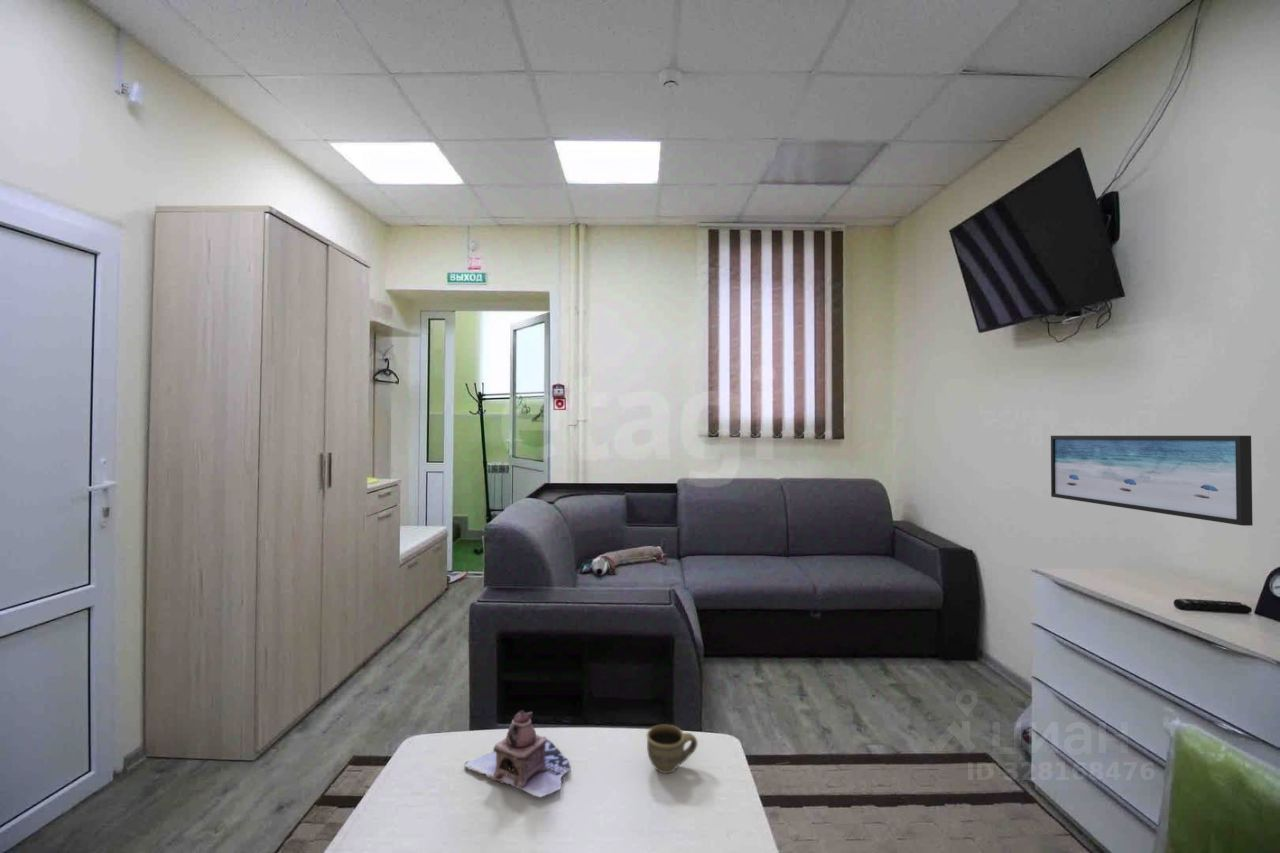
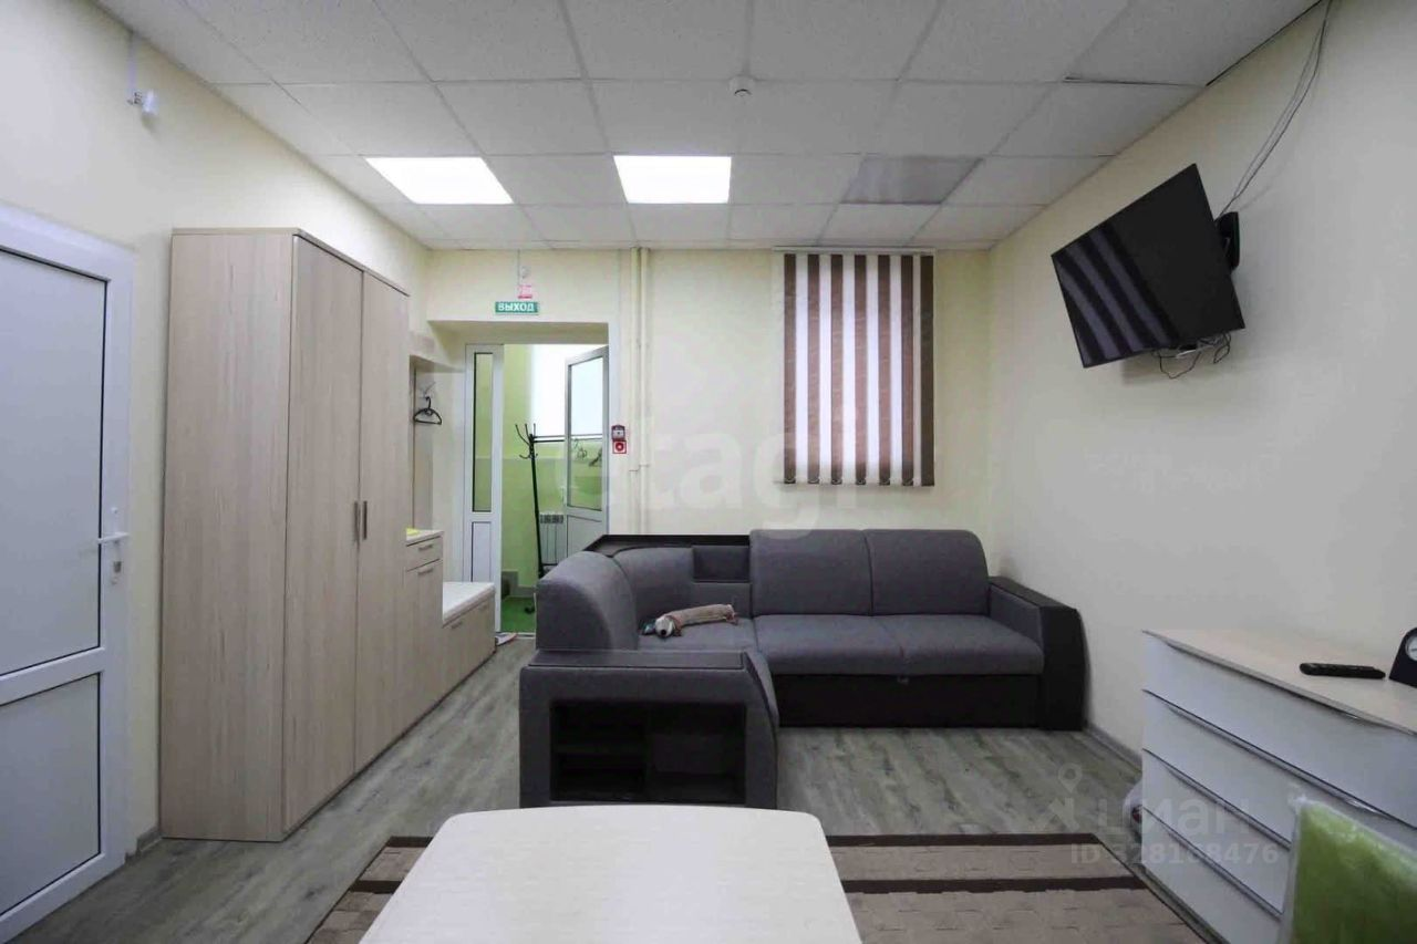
- wall art (1132, 471)
- teapot (524, 741)
- cup (672, 750)
